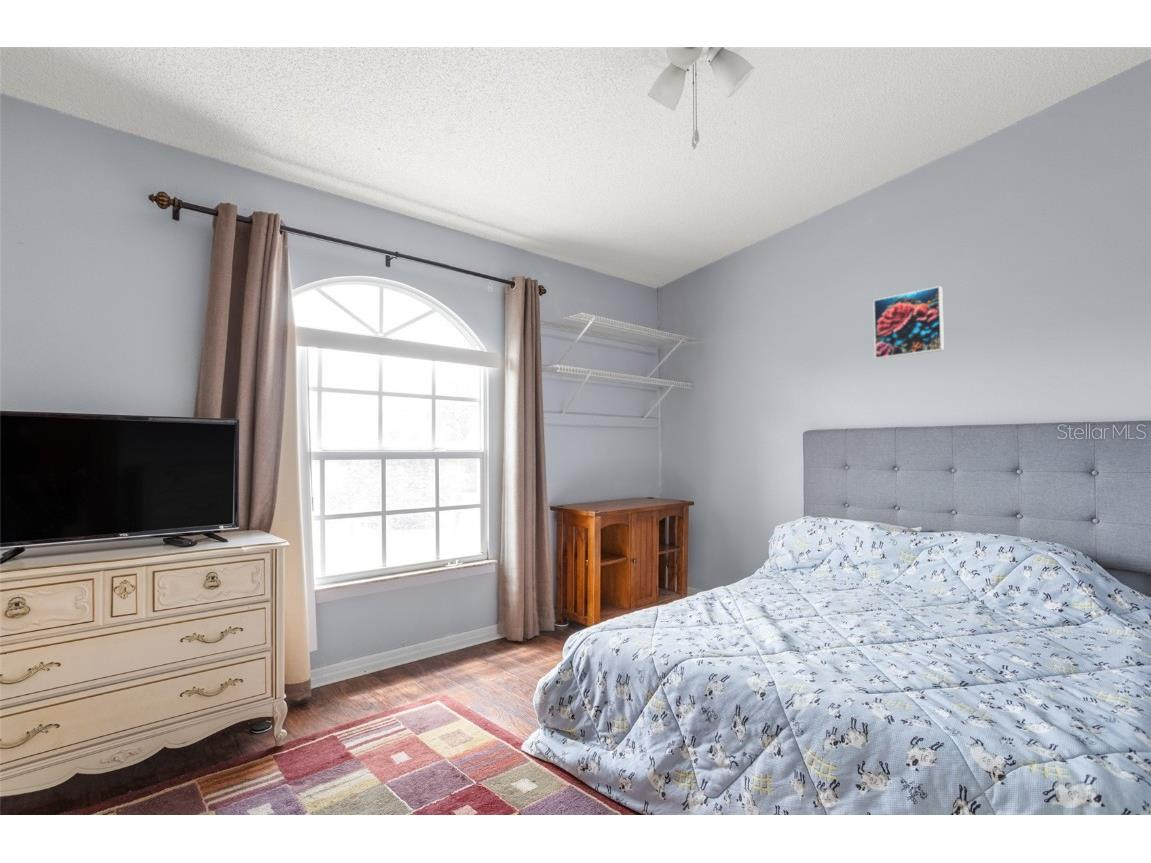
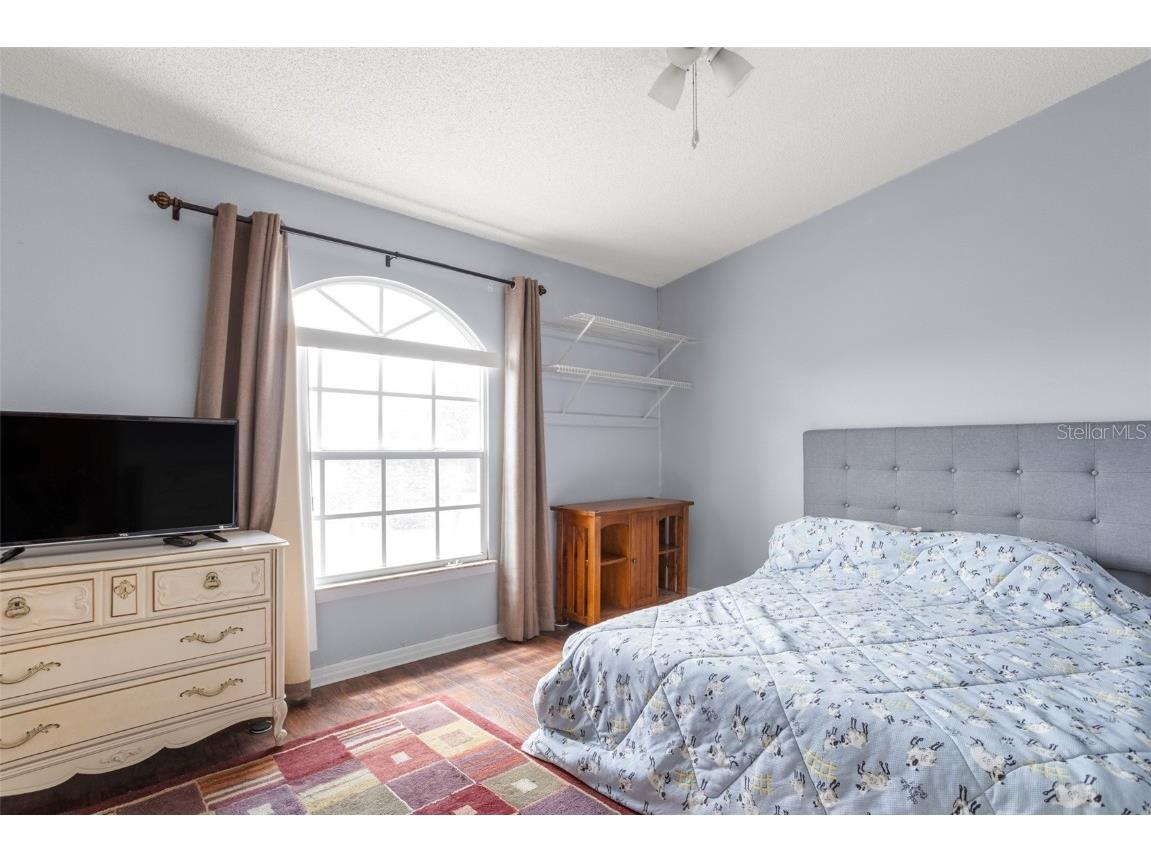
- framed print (907, 324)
